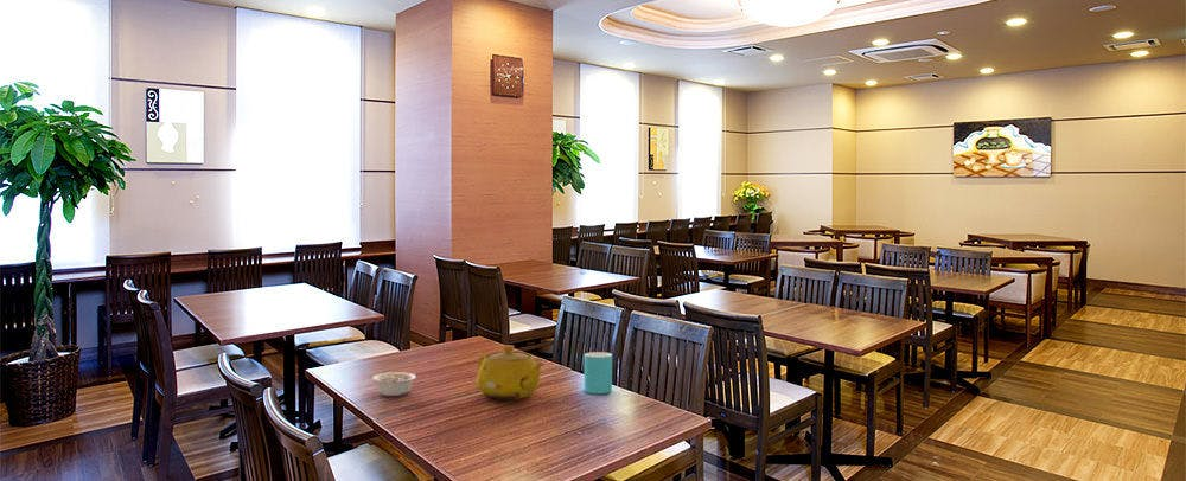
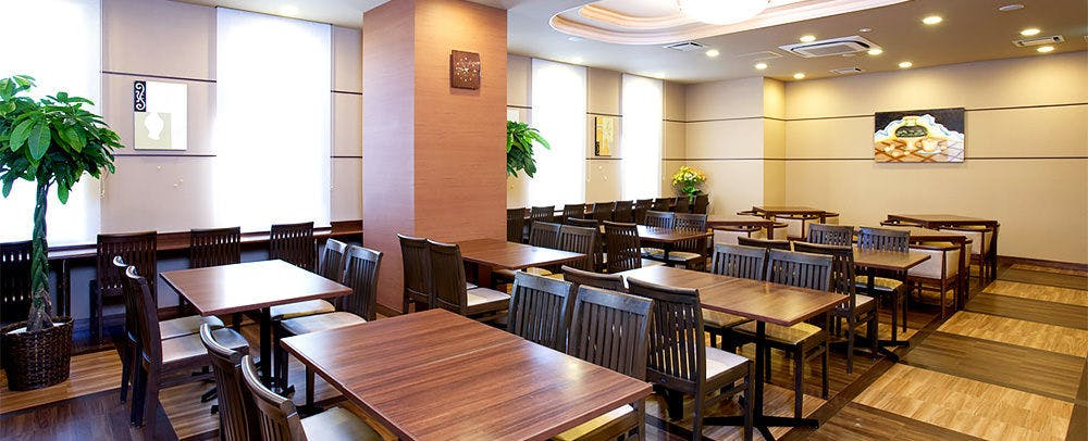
- cup (601, 371)
- teapot (510, 370)
- legume (395, 383)
